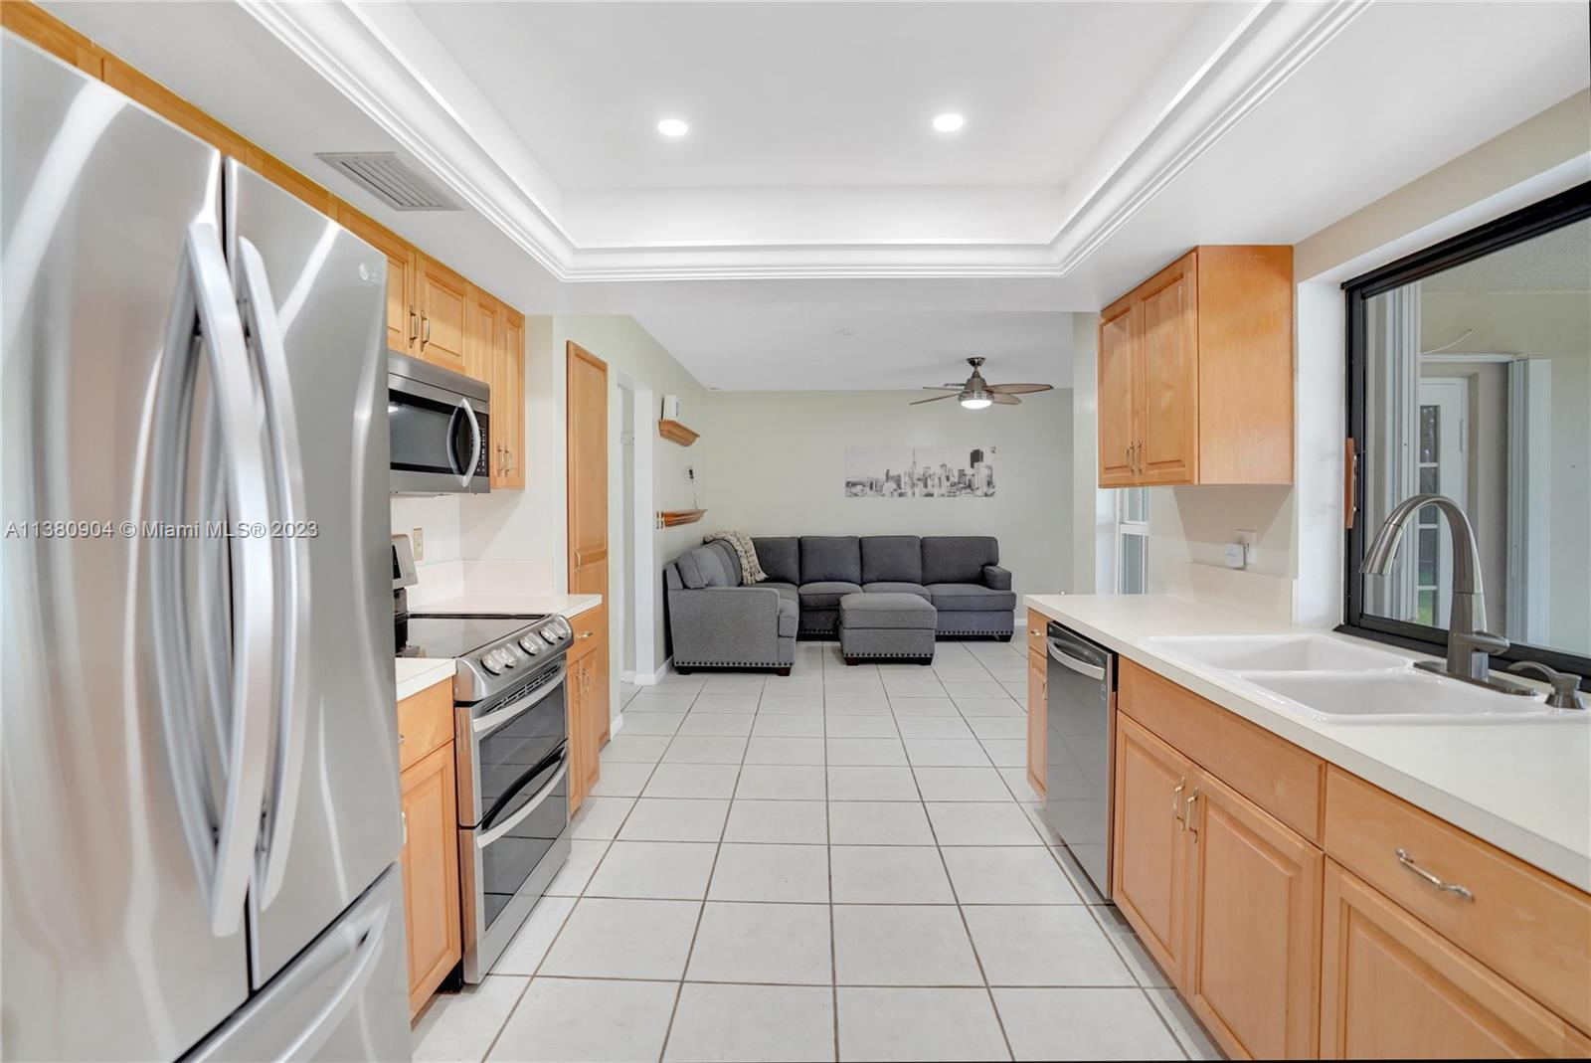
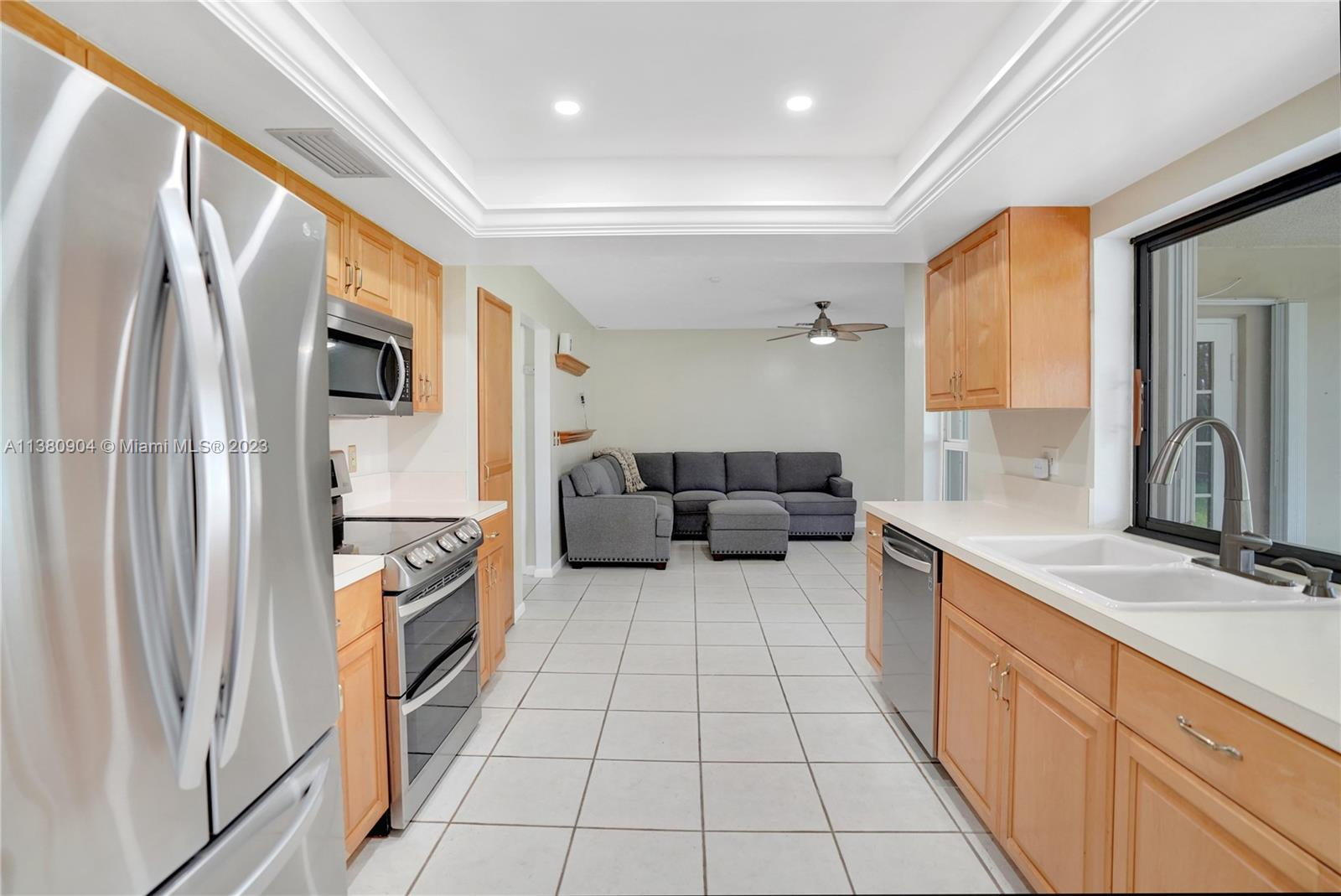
- wall art (919, 471)
